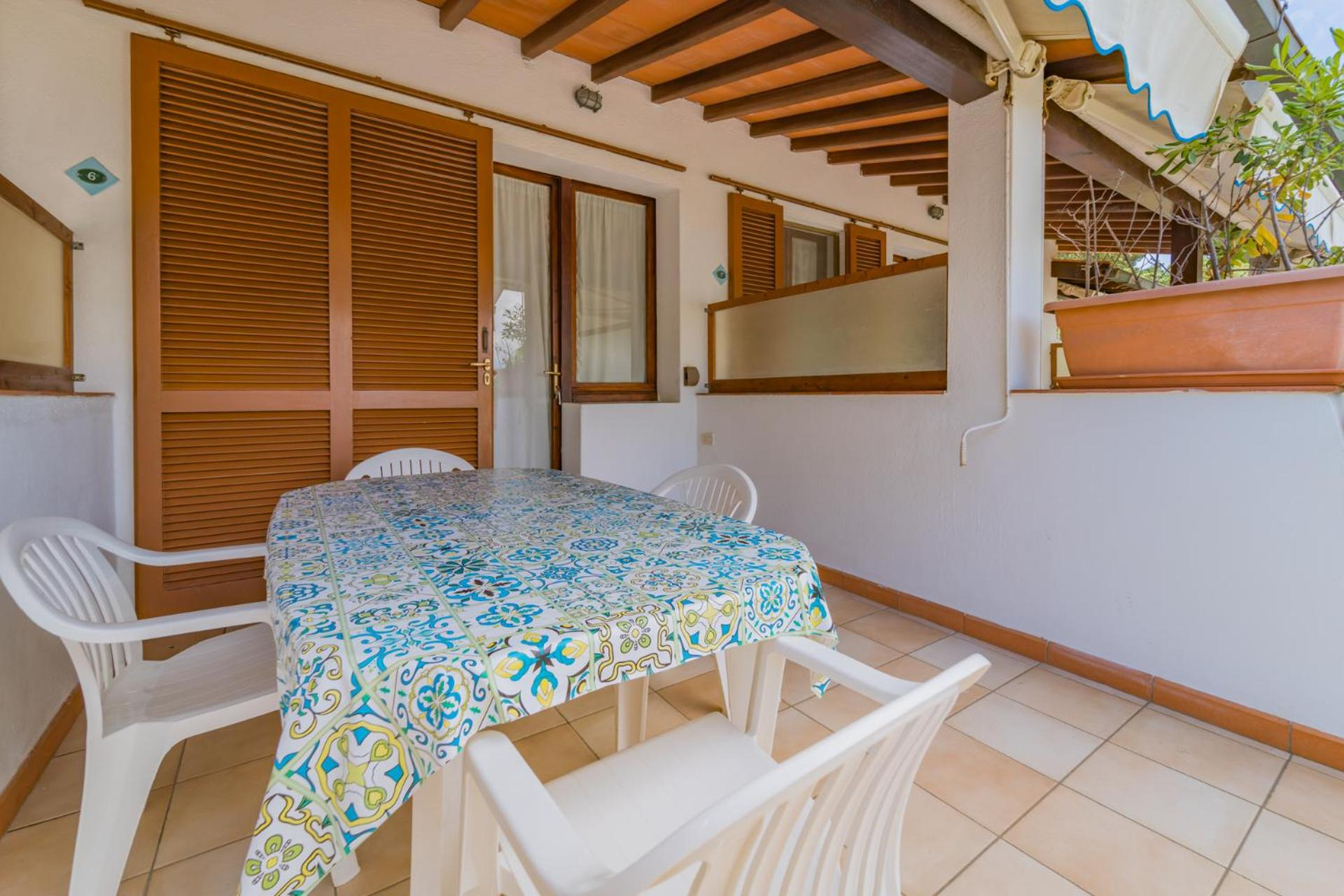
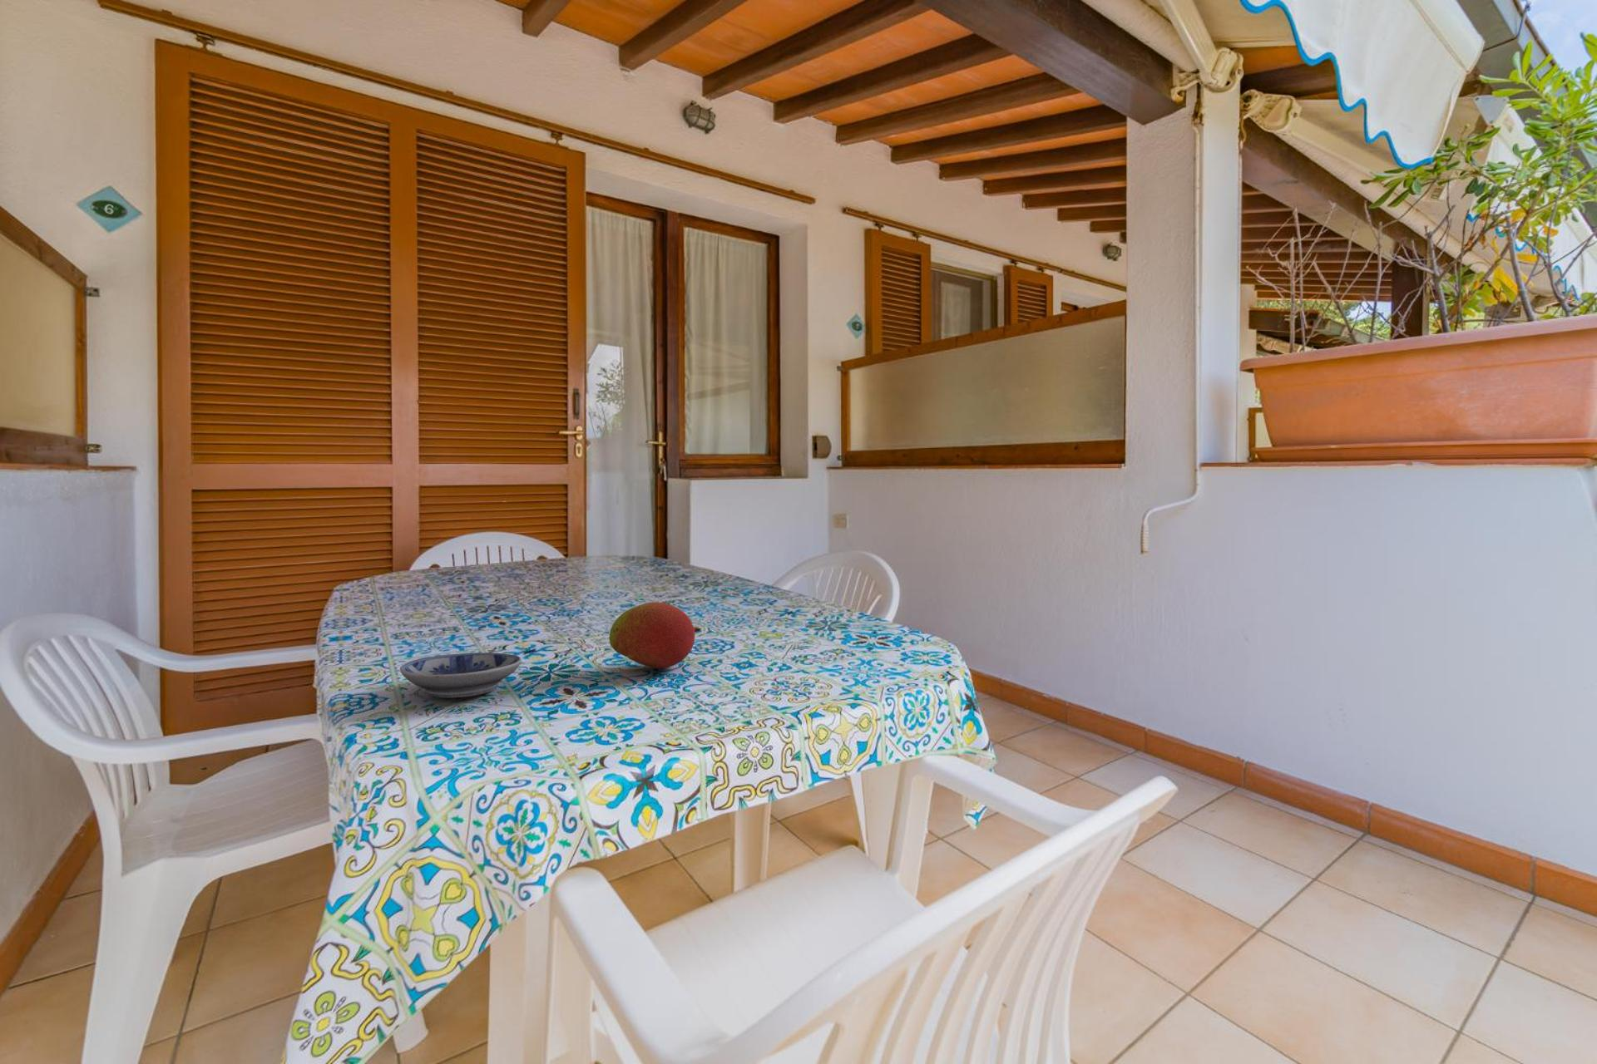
+ fruit (656, 635)
+ bowl (462, 674)
